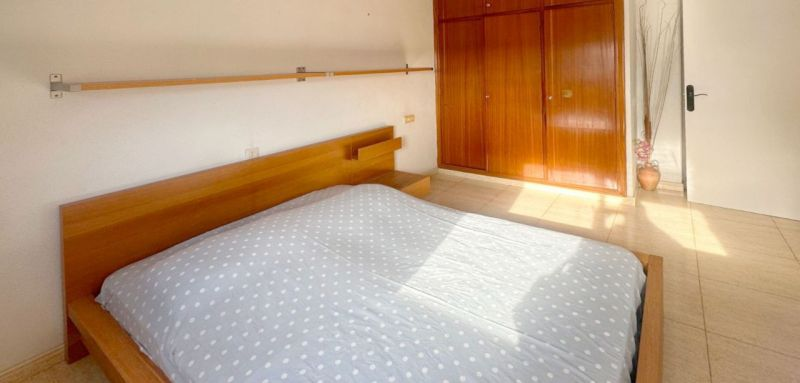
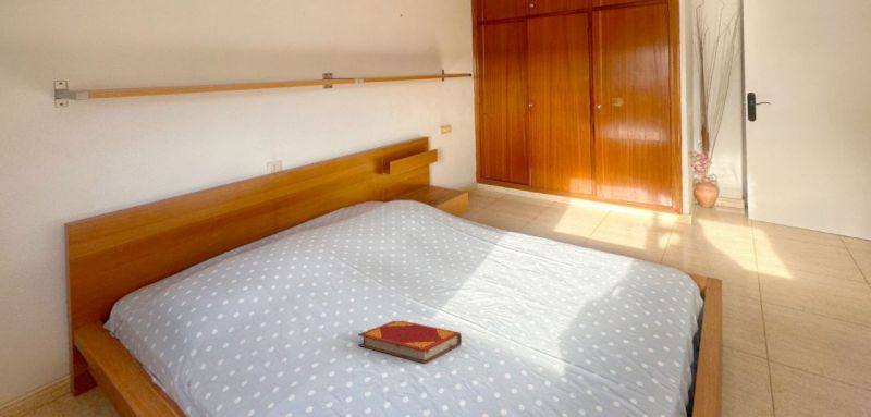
+ hardback book (409, 339)
